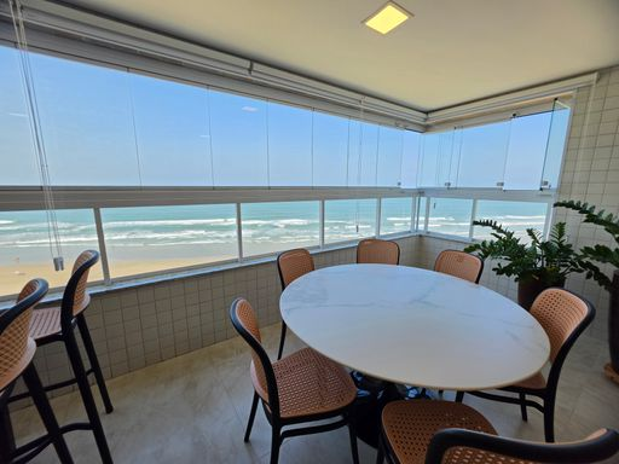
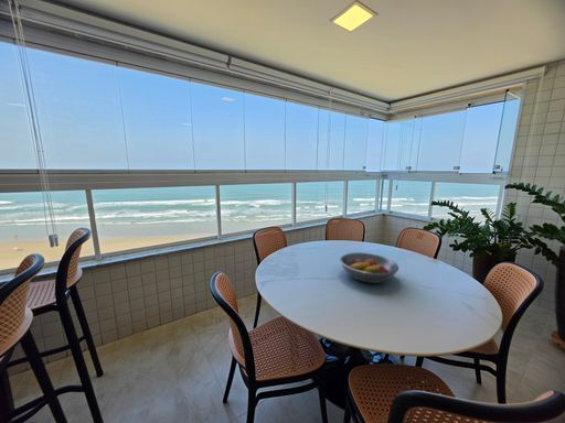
+ fruit bowl (367, 267)
